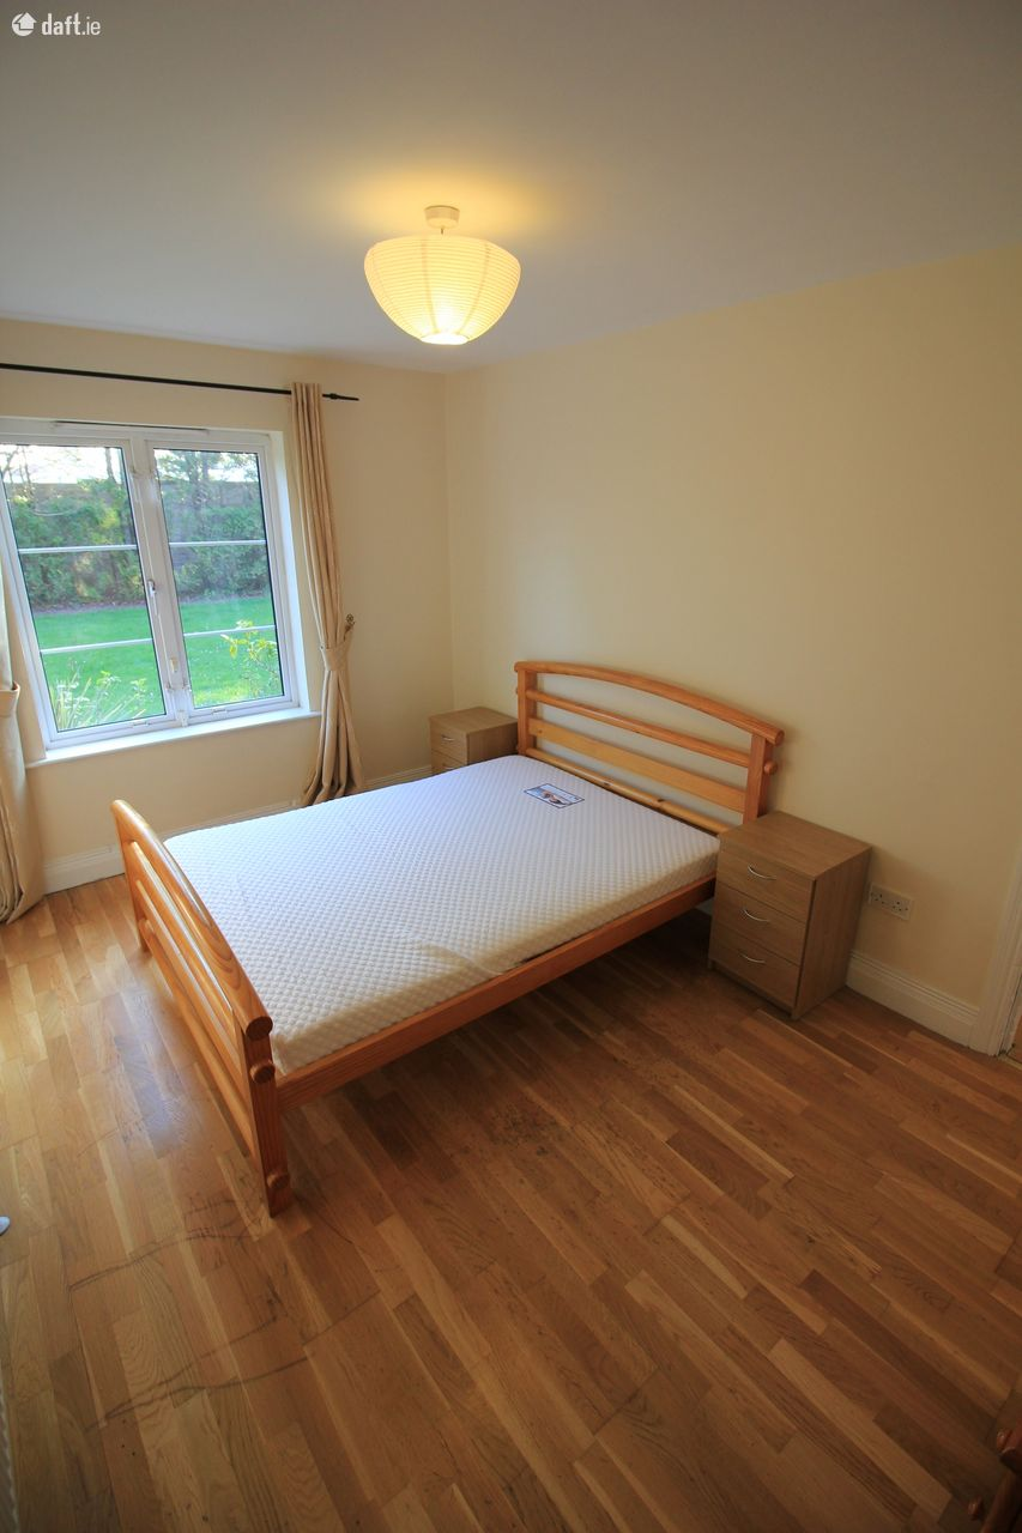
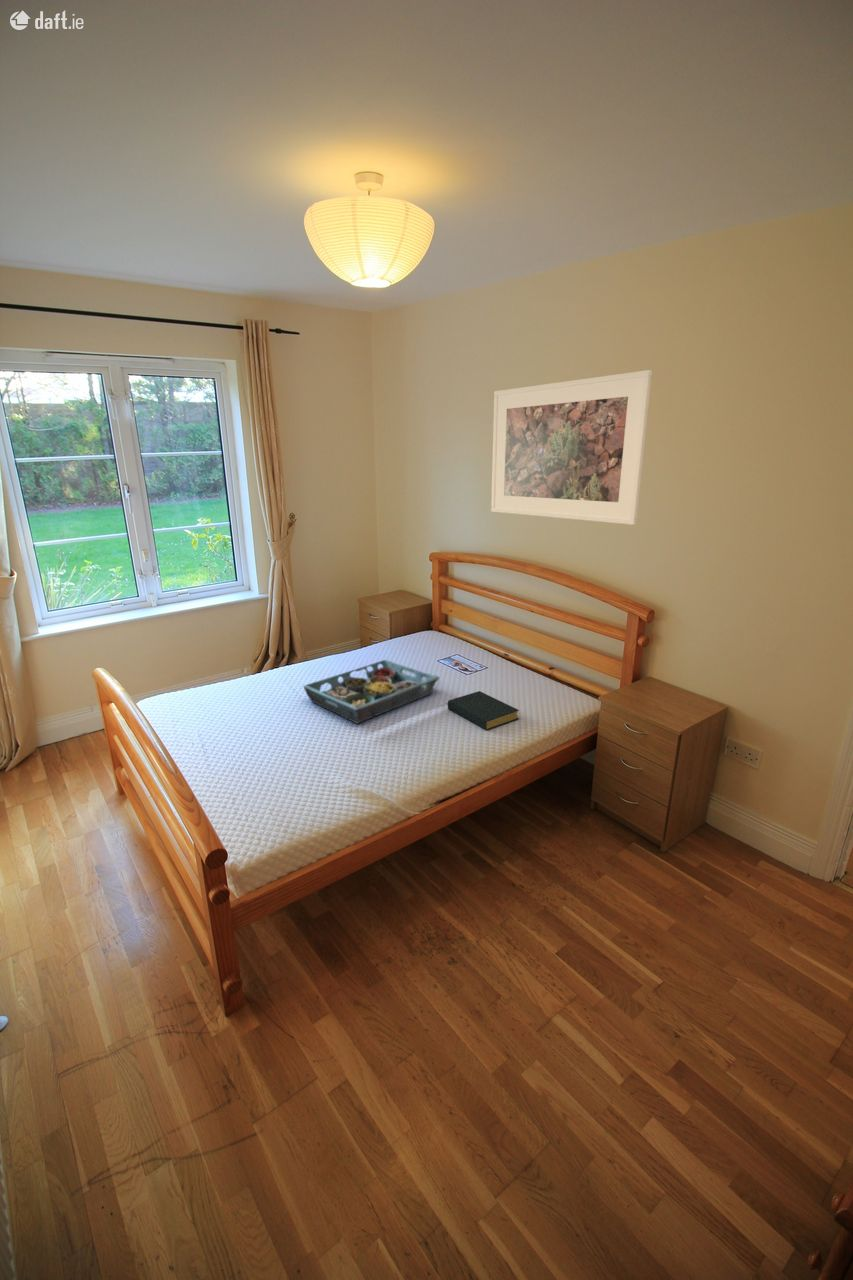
+ hardback book (482, 709)
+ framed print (559, 452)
+ serving tray (373, 688)
